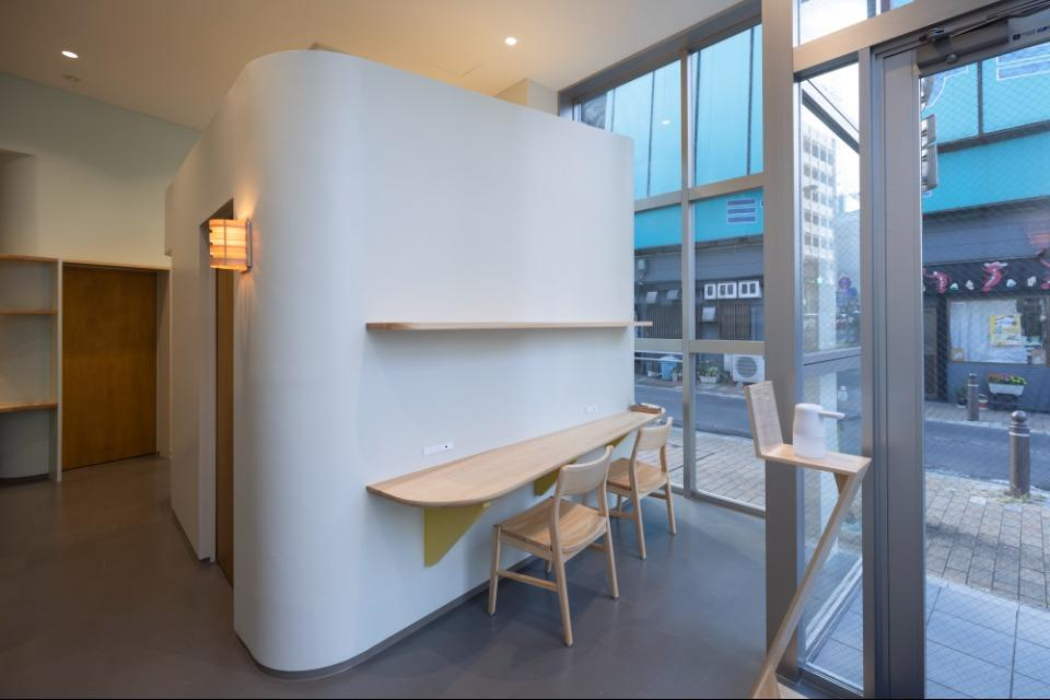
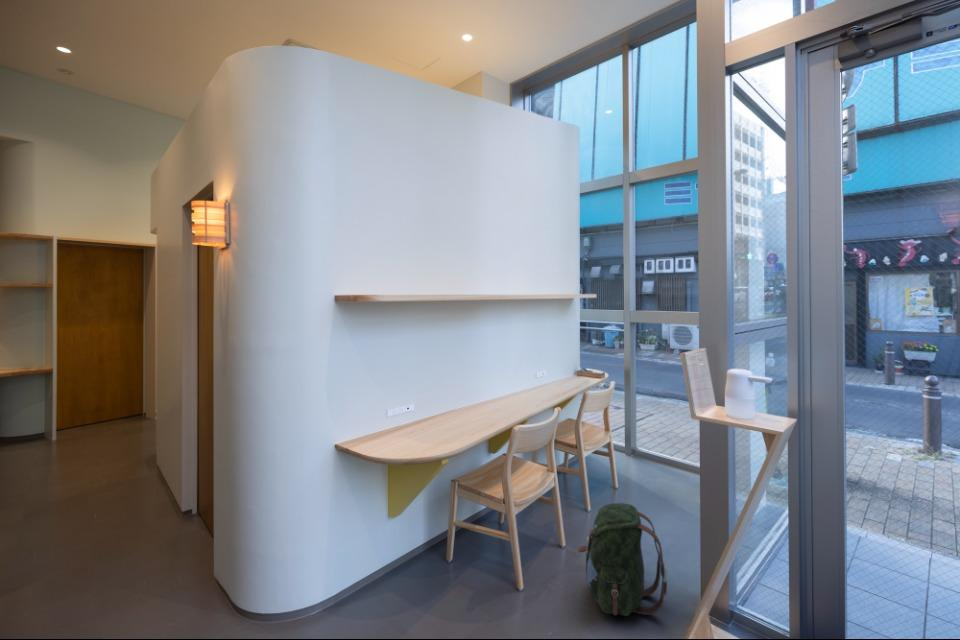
+ backpack (620, 554)
